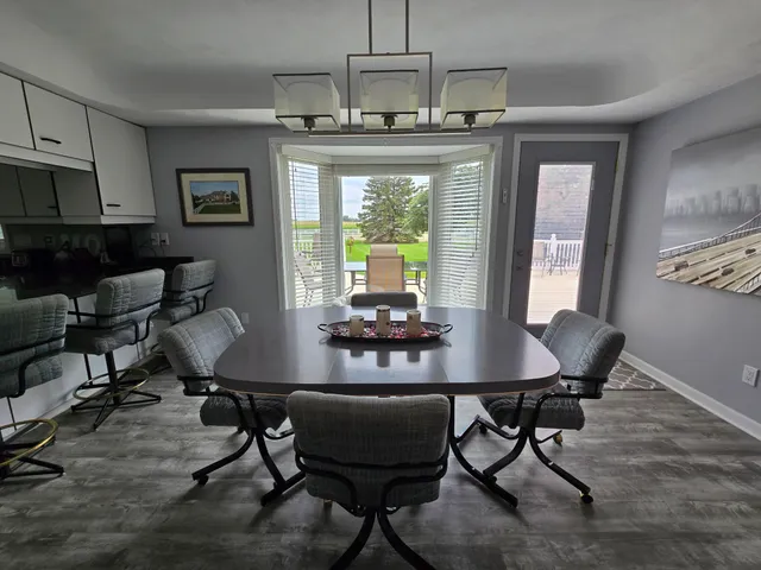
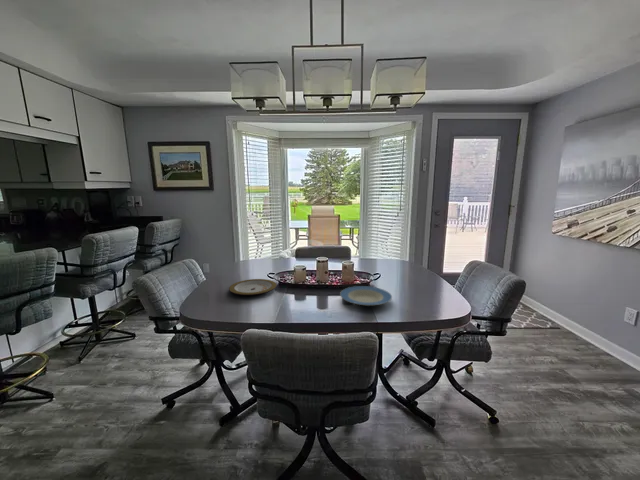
+ plate (365, 297)
+ plate (253, 287)
